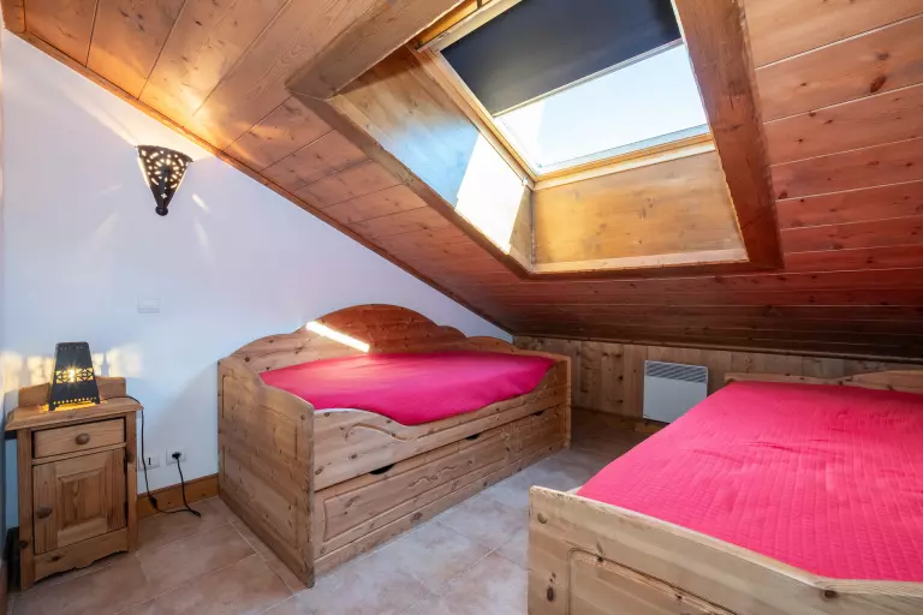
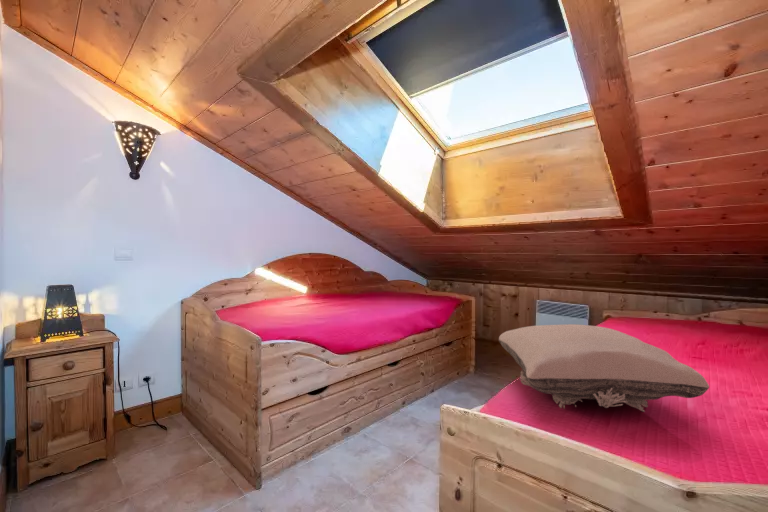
+ pillow (581, 360)
